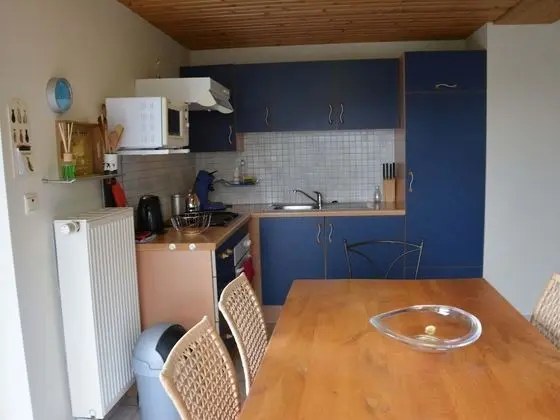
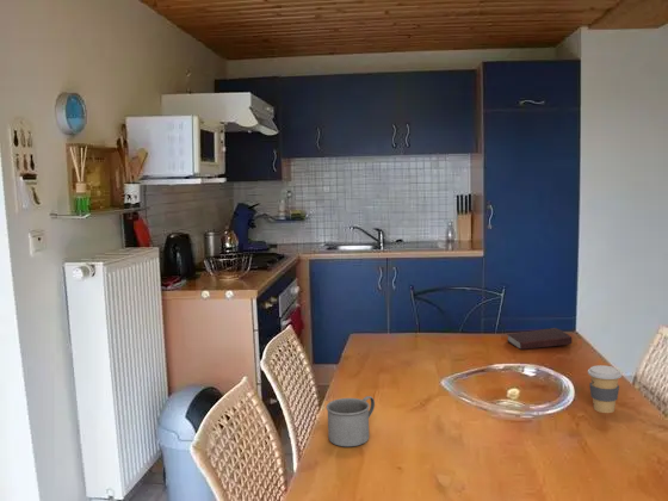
+ mug (351, 420)
+ coffee cup (604, 389)
+ book (538, 338)
